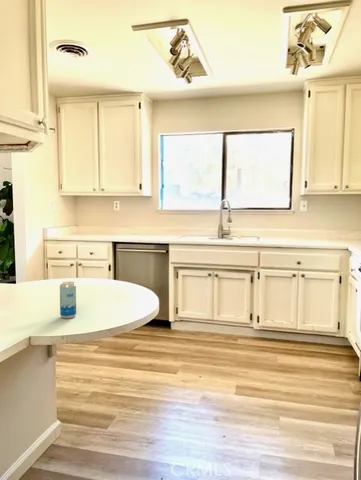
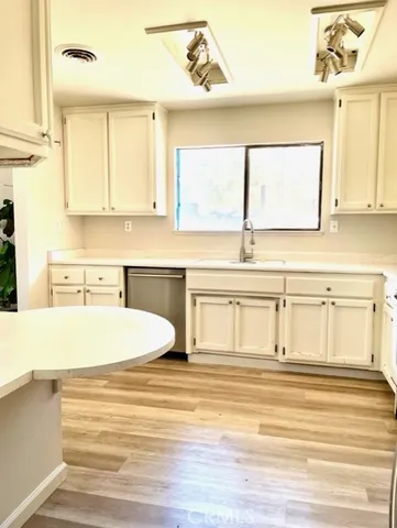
- beverage can (68, 299)
